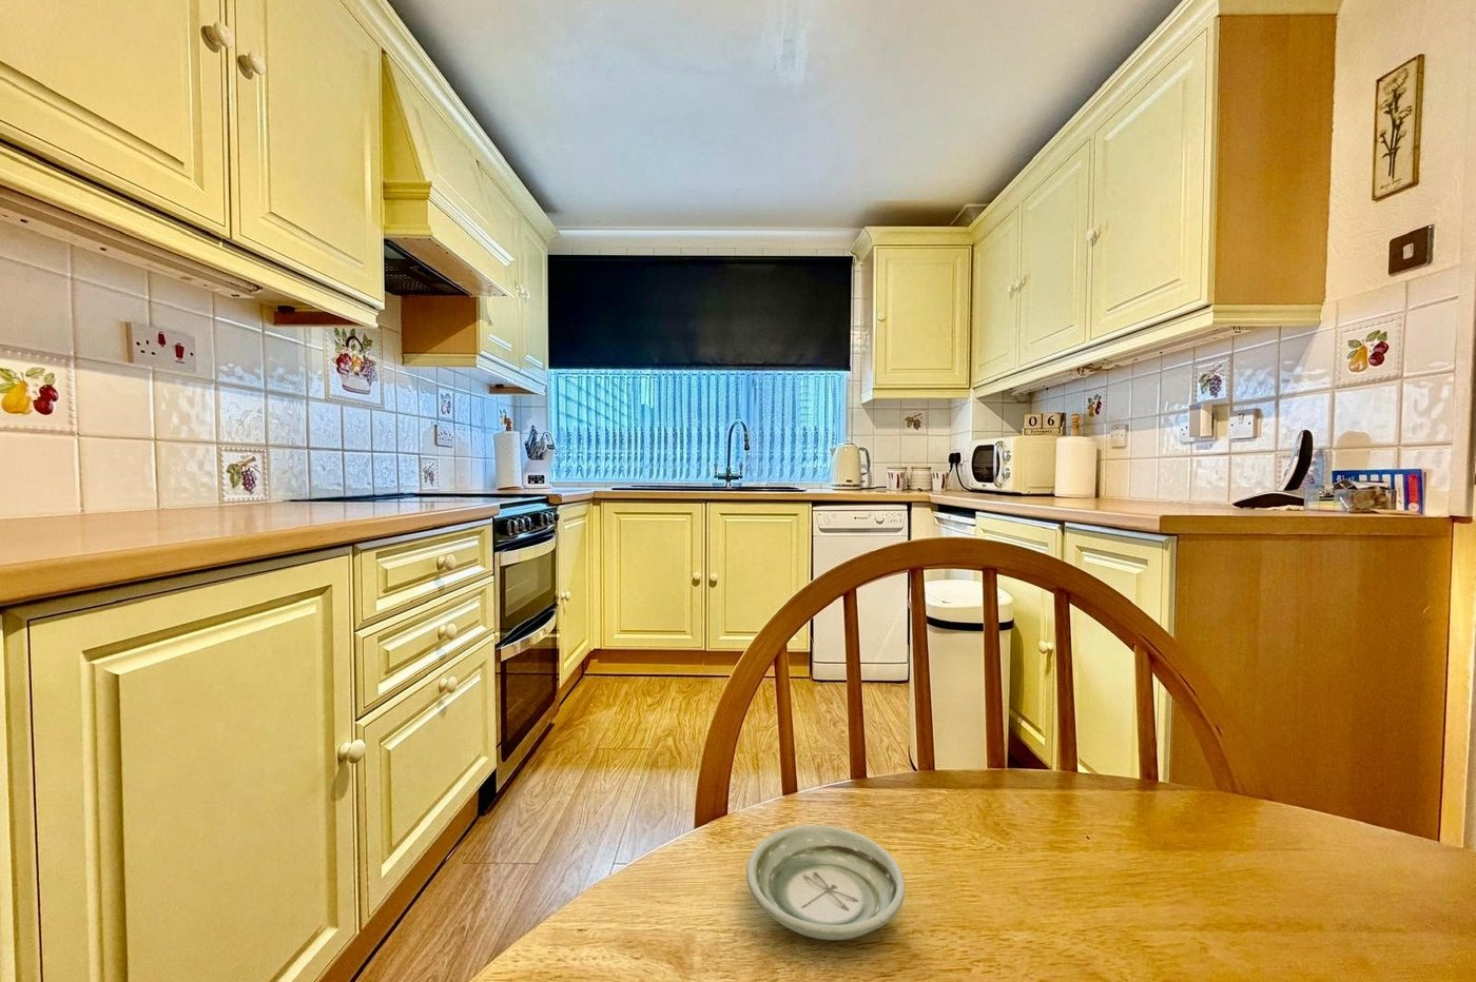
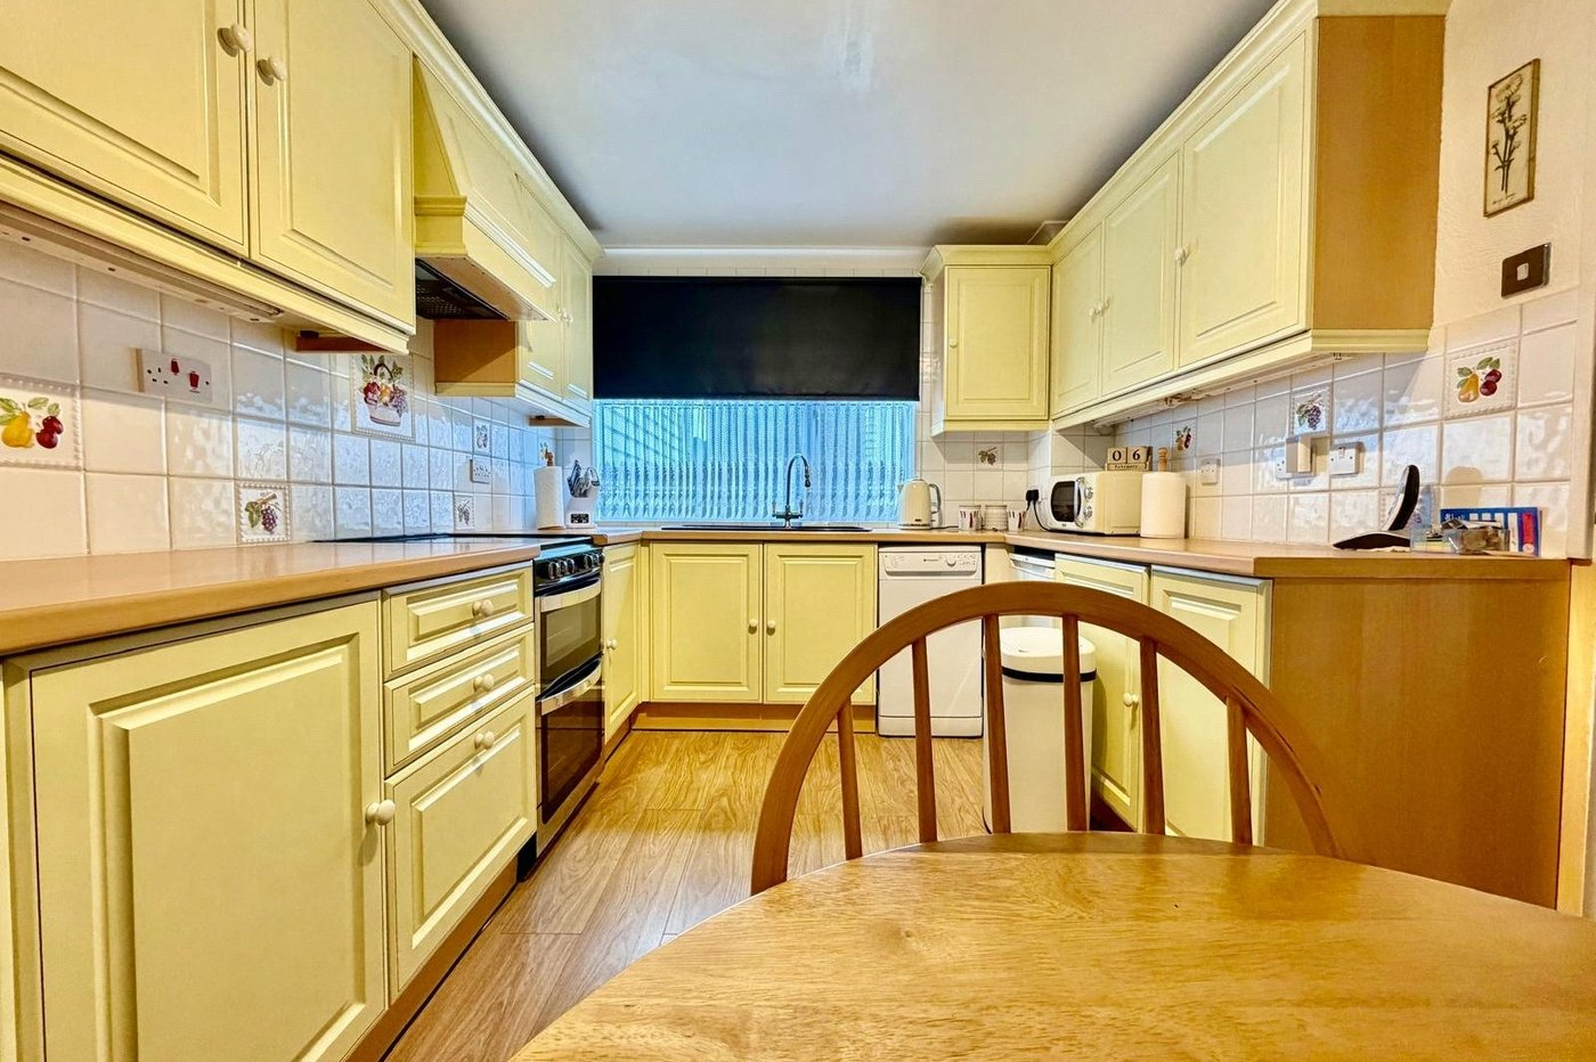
- saucer (824, 888)
